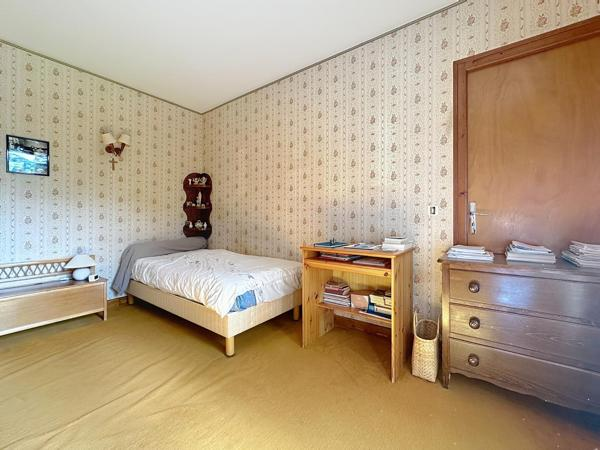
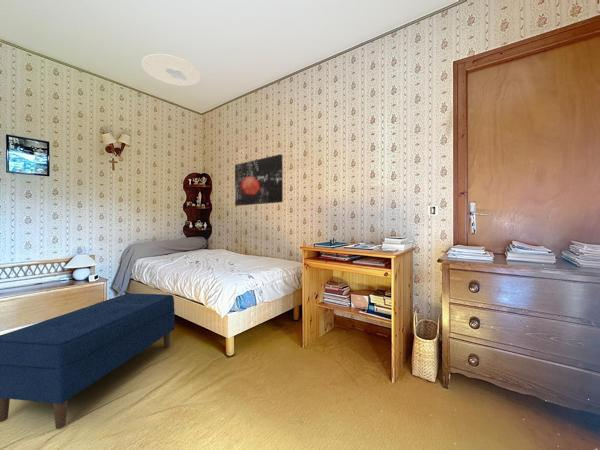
+ wall art (257, 182)
+ bench (103, 343)
+ ceiling light (172, 69)
